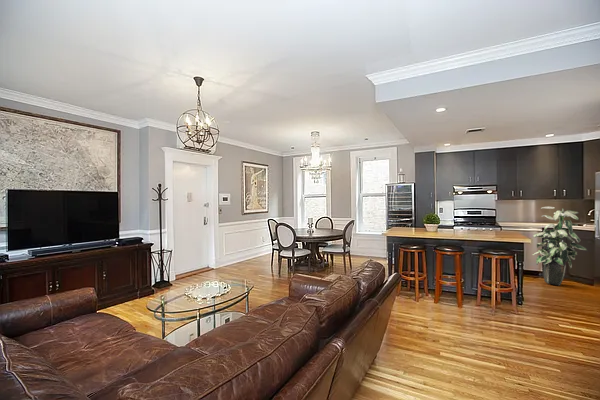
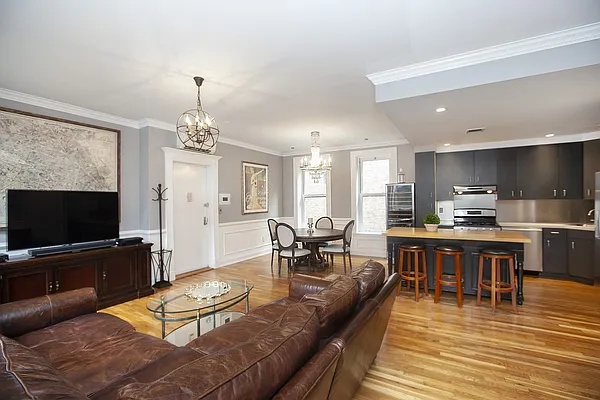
- indoor plant (555, 245)
